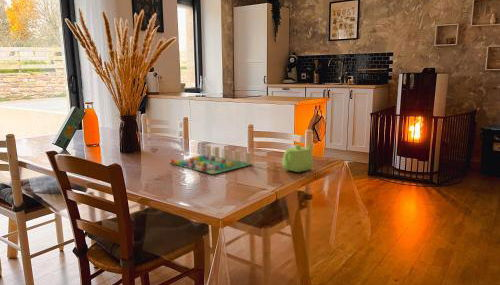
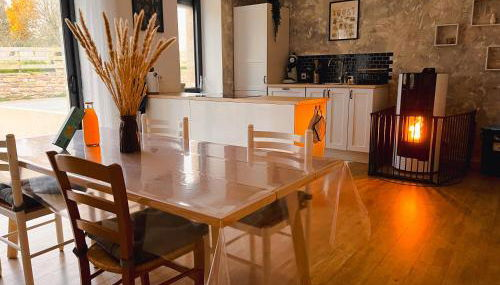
- teapot (299, 156)
- board game (210, 157)
